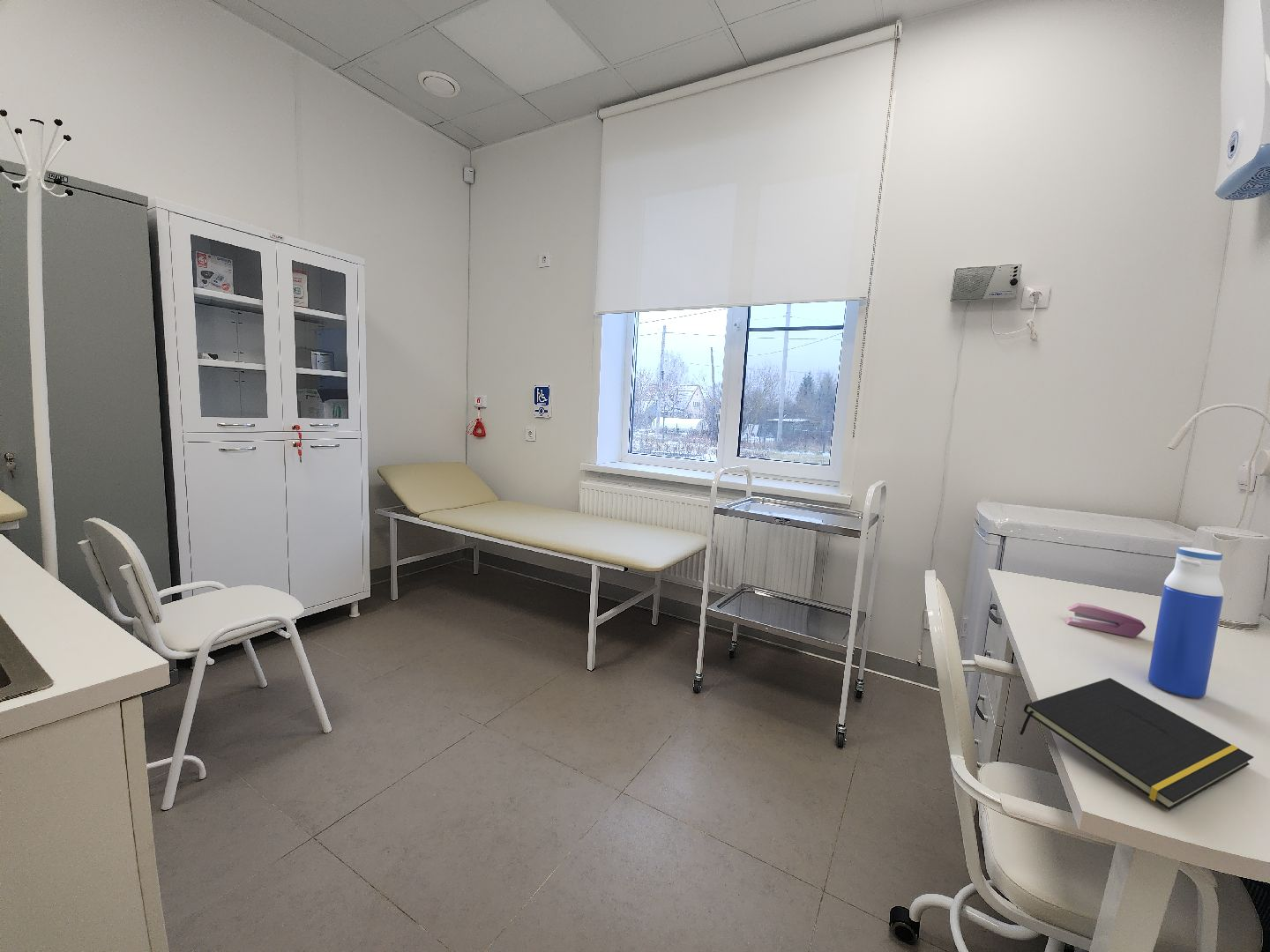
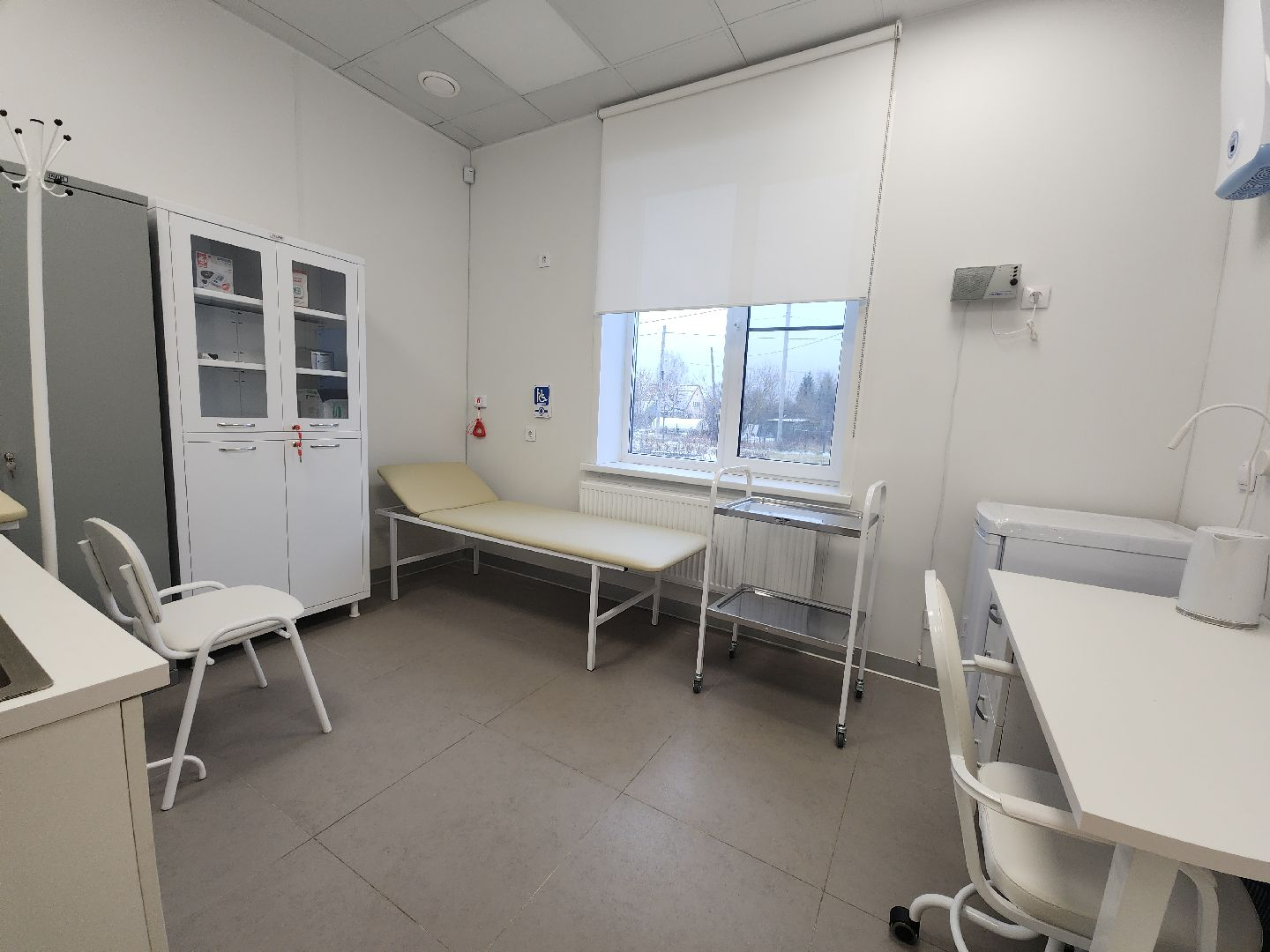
- stapler (1104, 619)
- notepad (1134, 733)
- water bottle (1187, 620)
